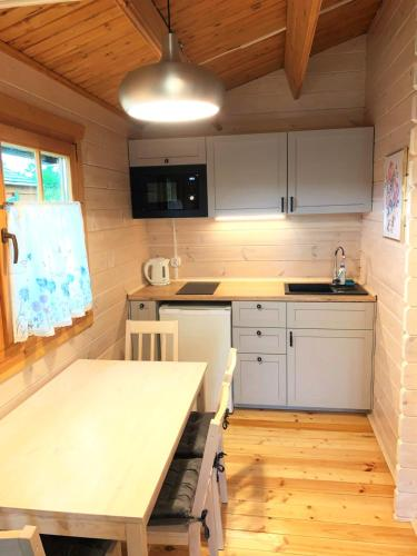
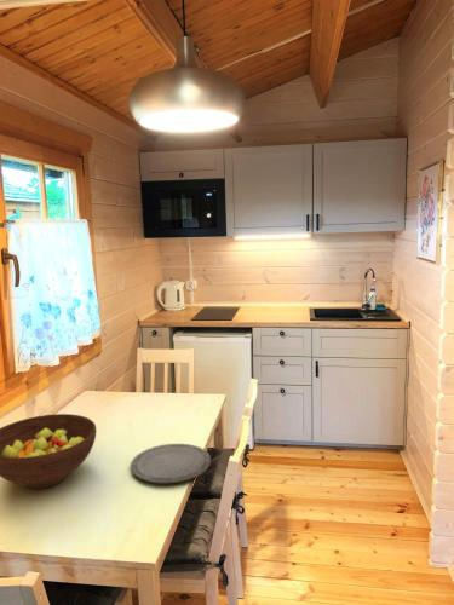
+ fruit bowl (42, 456)
+ plate (171, 462)
